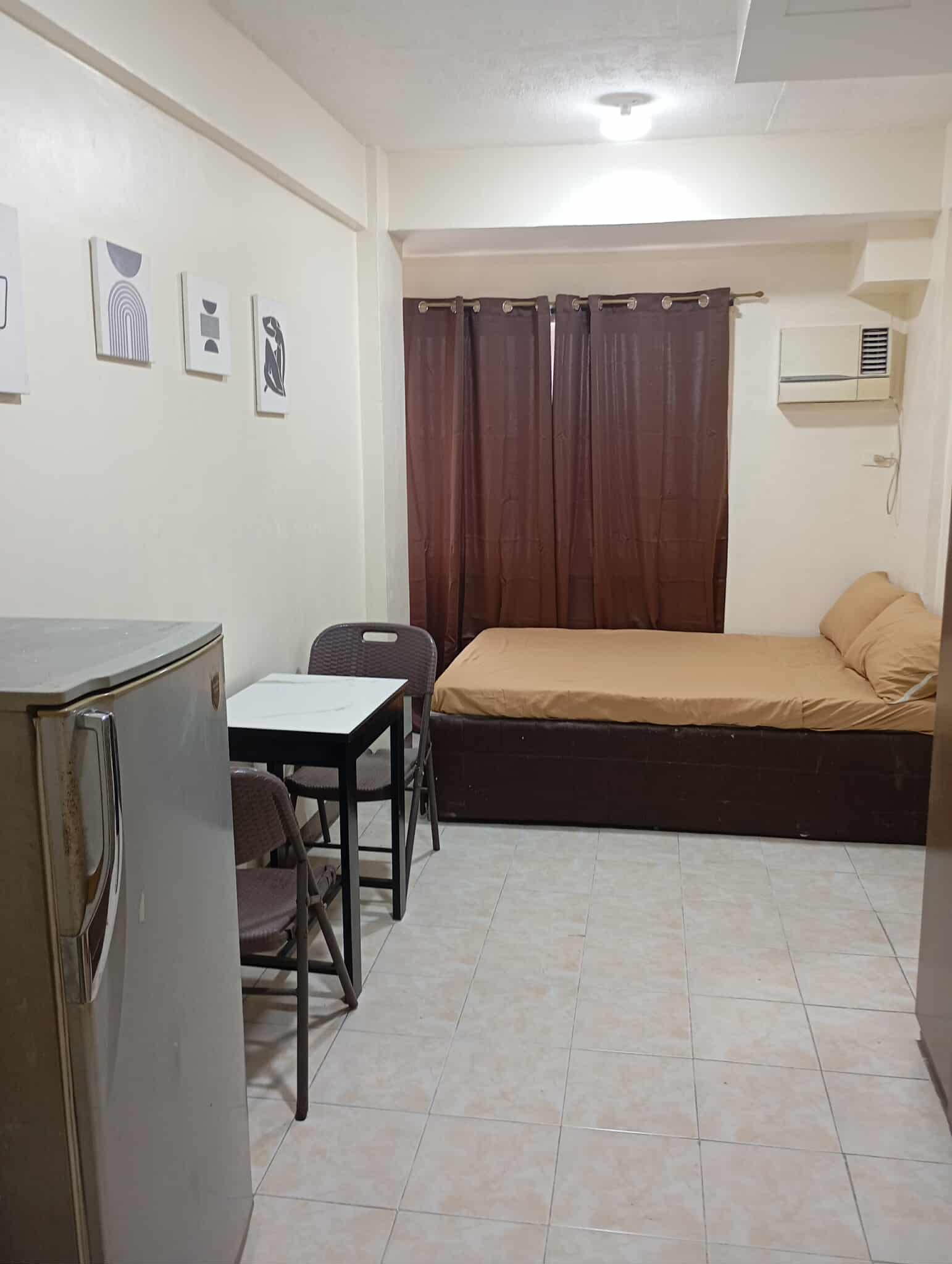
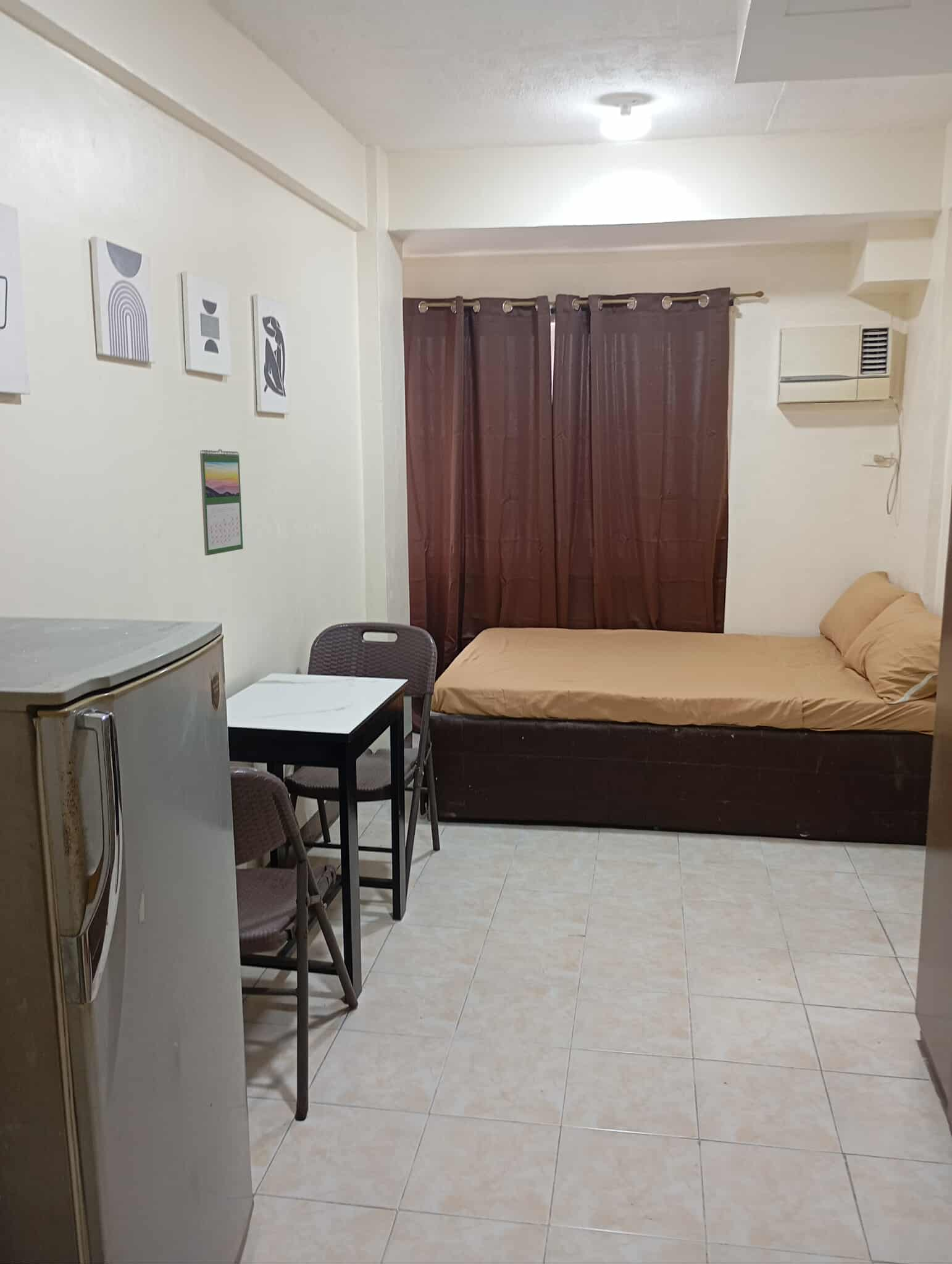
+ calendar (222, 501)
